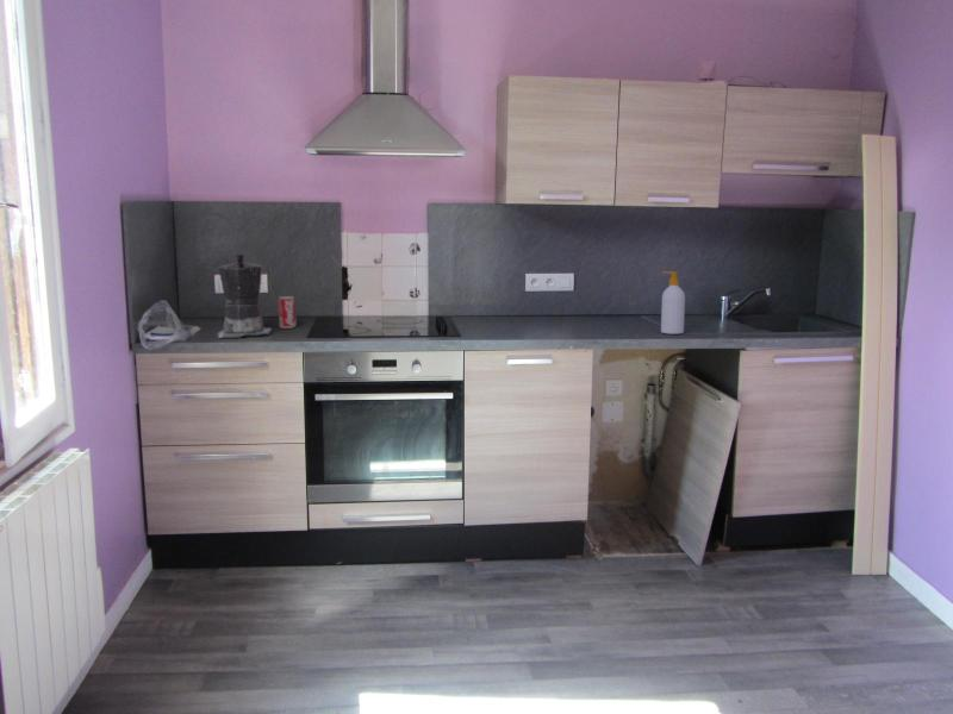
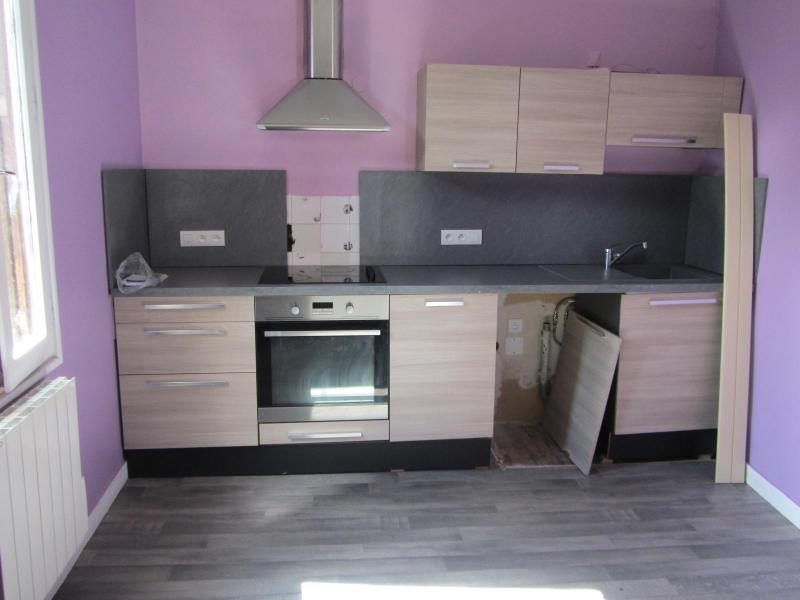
- soap bottle (672, 301)
- beverage can (286, 312)
- coffee maker (242, 294)
